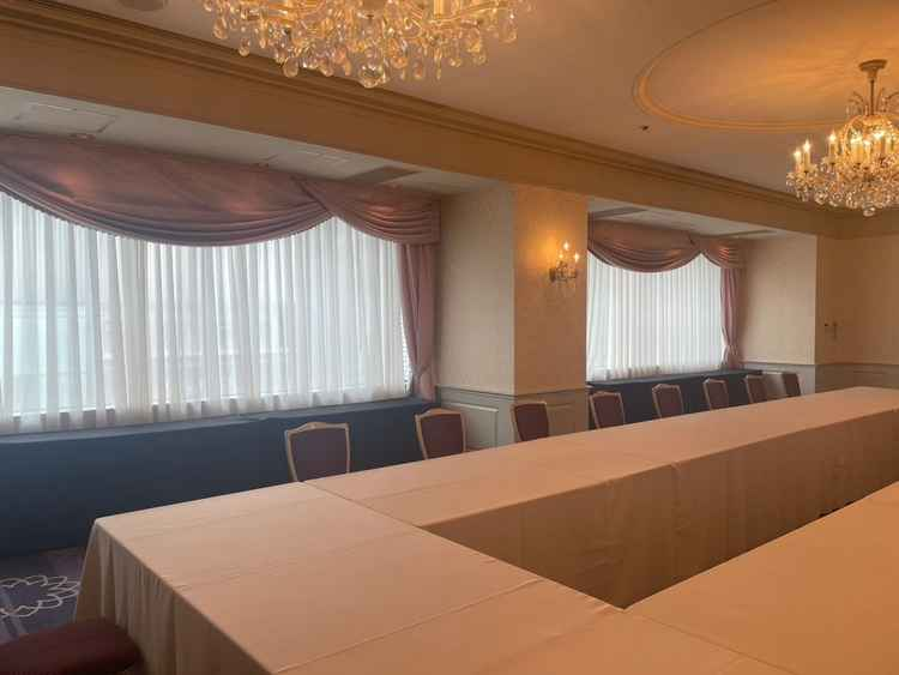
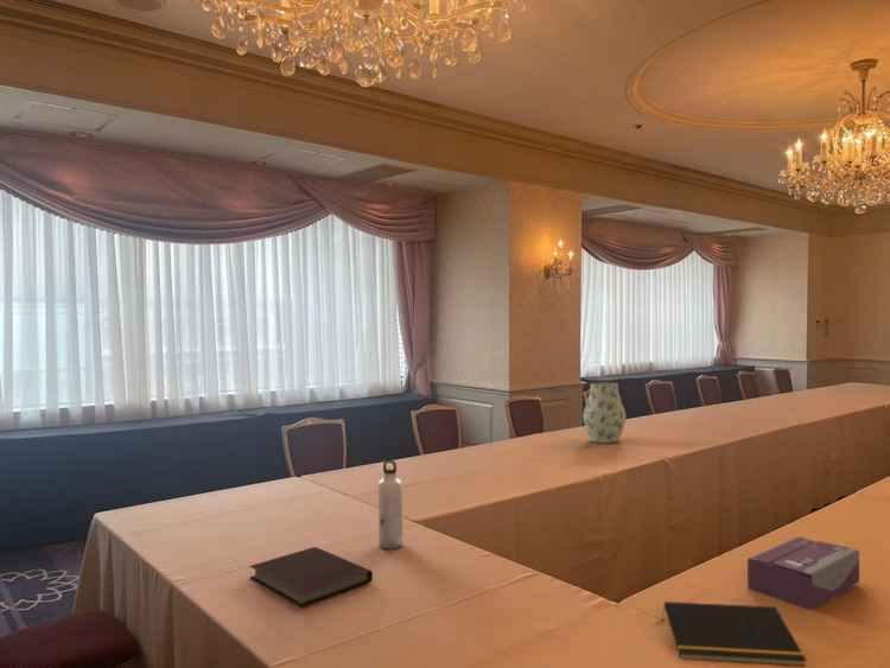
+ tissue box (803, 568)
+ water bottle (389, 502)
+ notebook (310, 573)
+ notepad (730, 631)
+ vase (604, 412)
